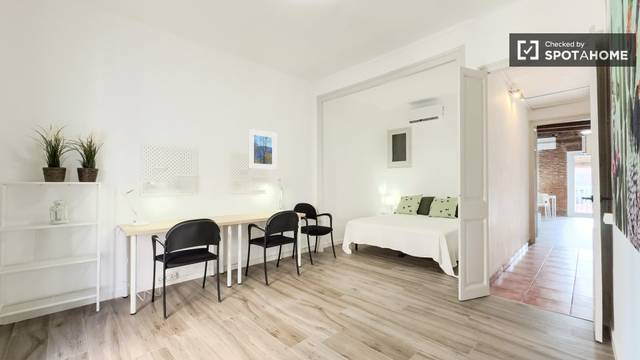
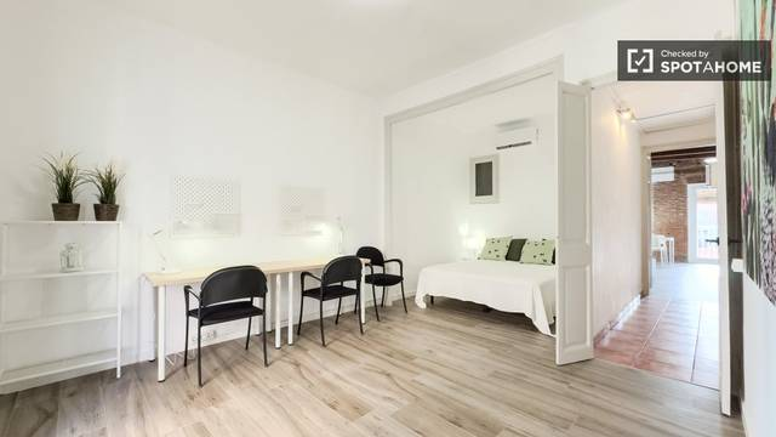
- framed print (263, 150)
